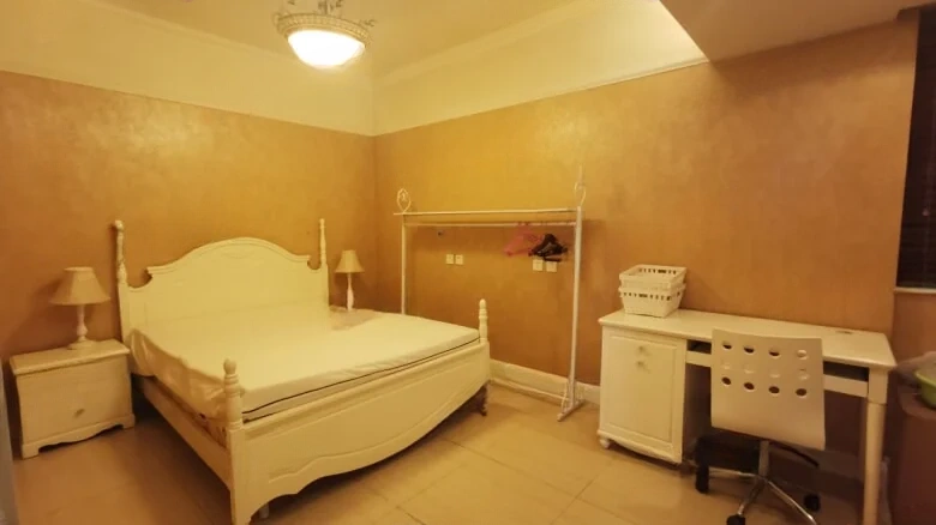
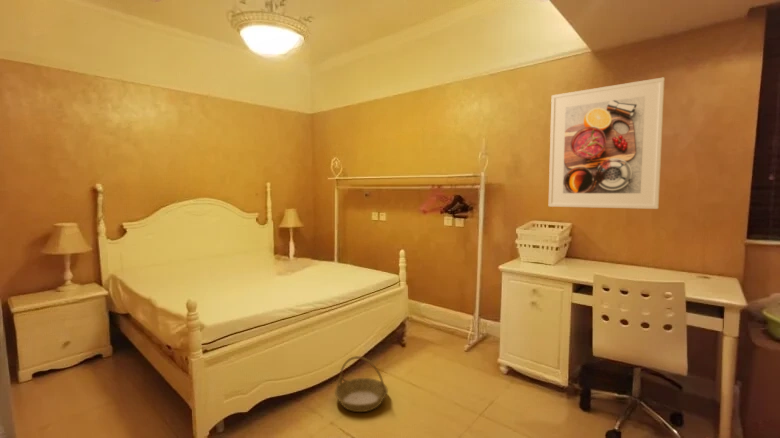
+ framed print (601, 148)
+ basket (361, 379)
